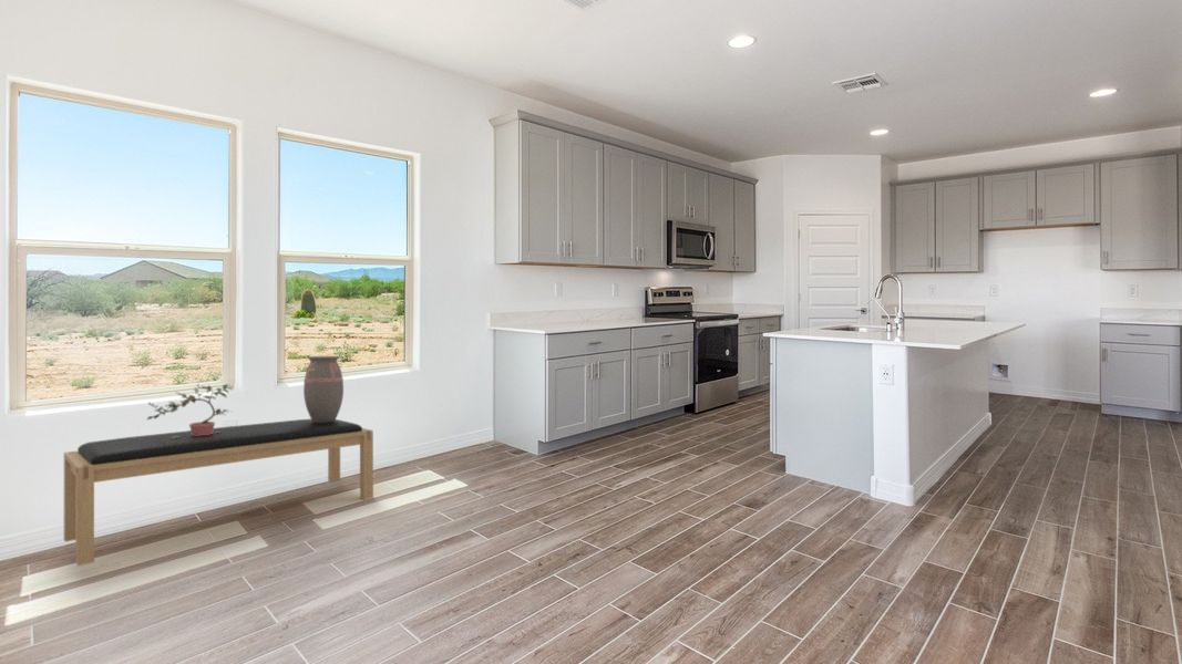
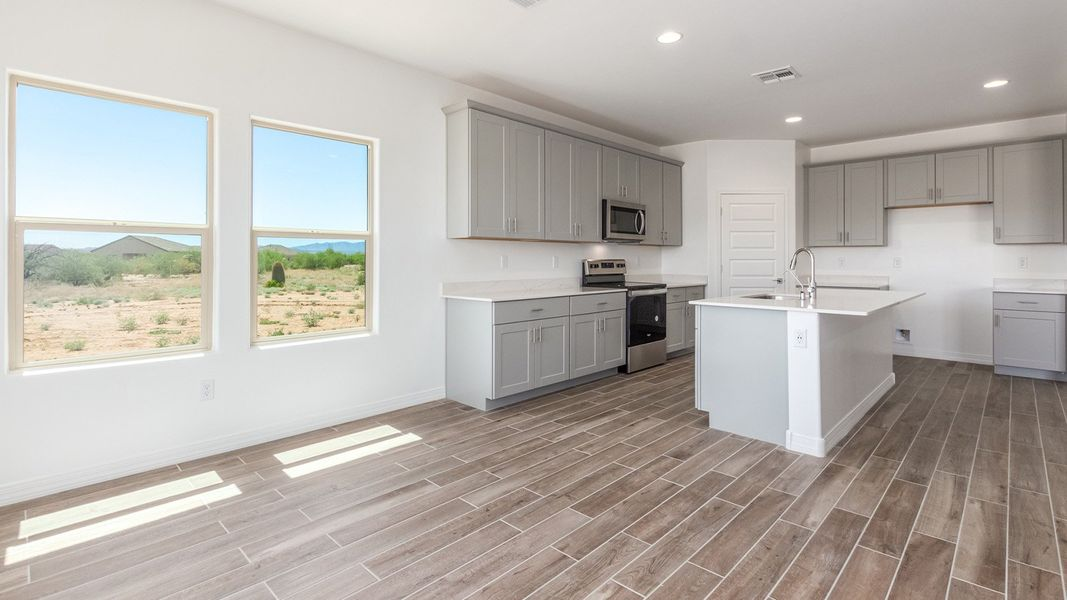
- bench (229, 463)
- decorative vase (323, 388)
- potted plant (193, 402)
